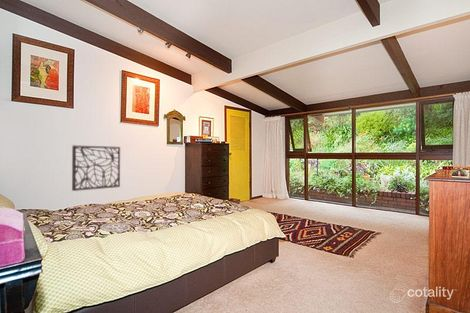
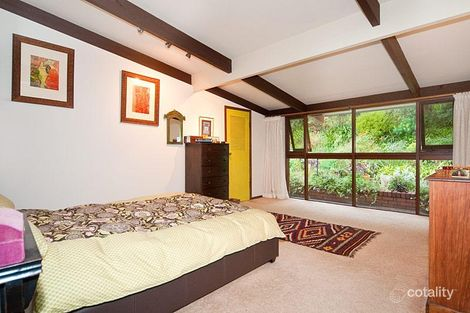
- decorative wall panel (98, 166)
